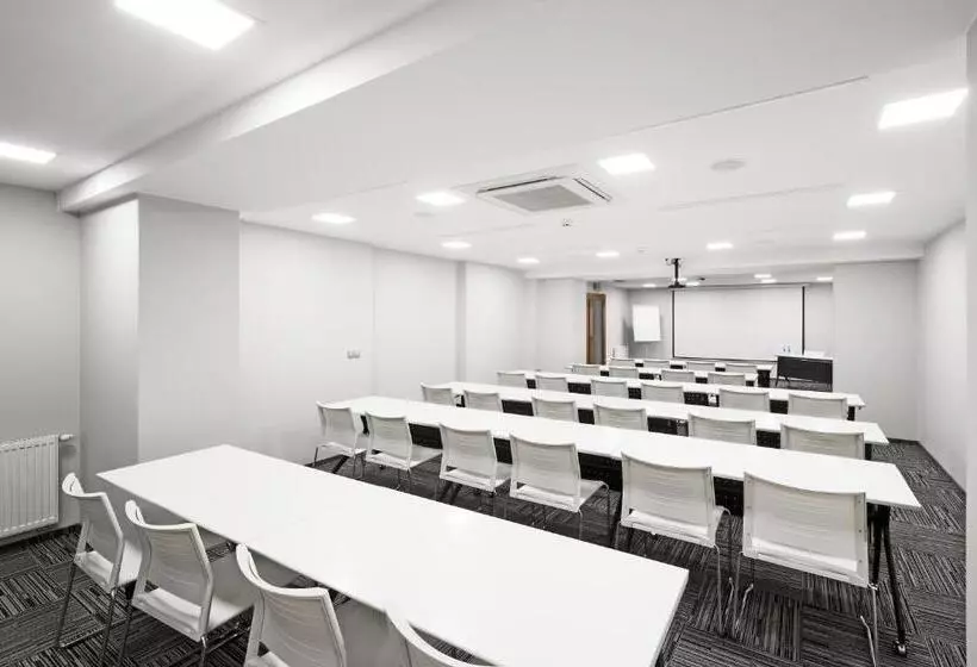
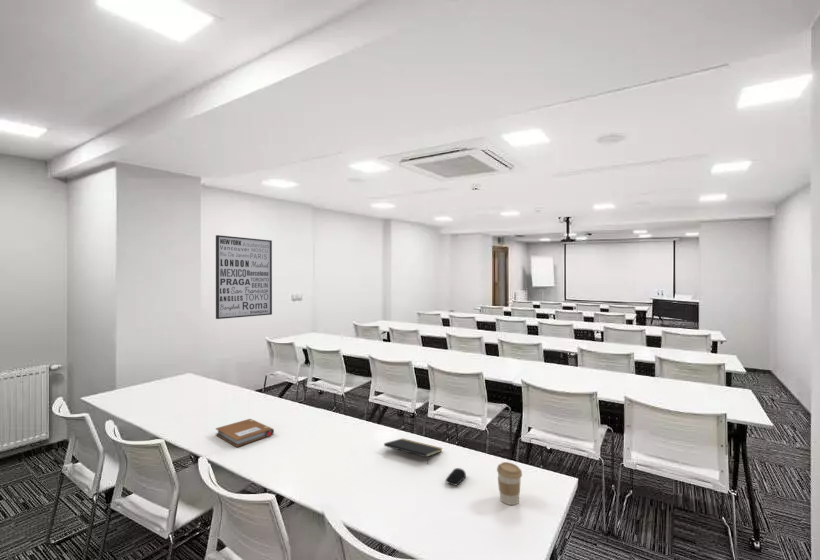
+ notebook (245, 431)
+ notepad (413, 447)
+ coffee cup (509, 482)
+ computer mouse (456, 475)
+ wall art (245, 277)
